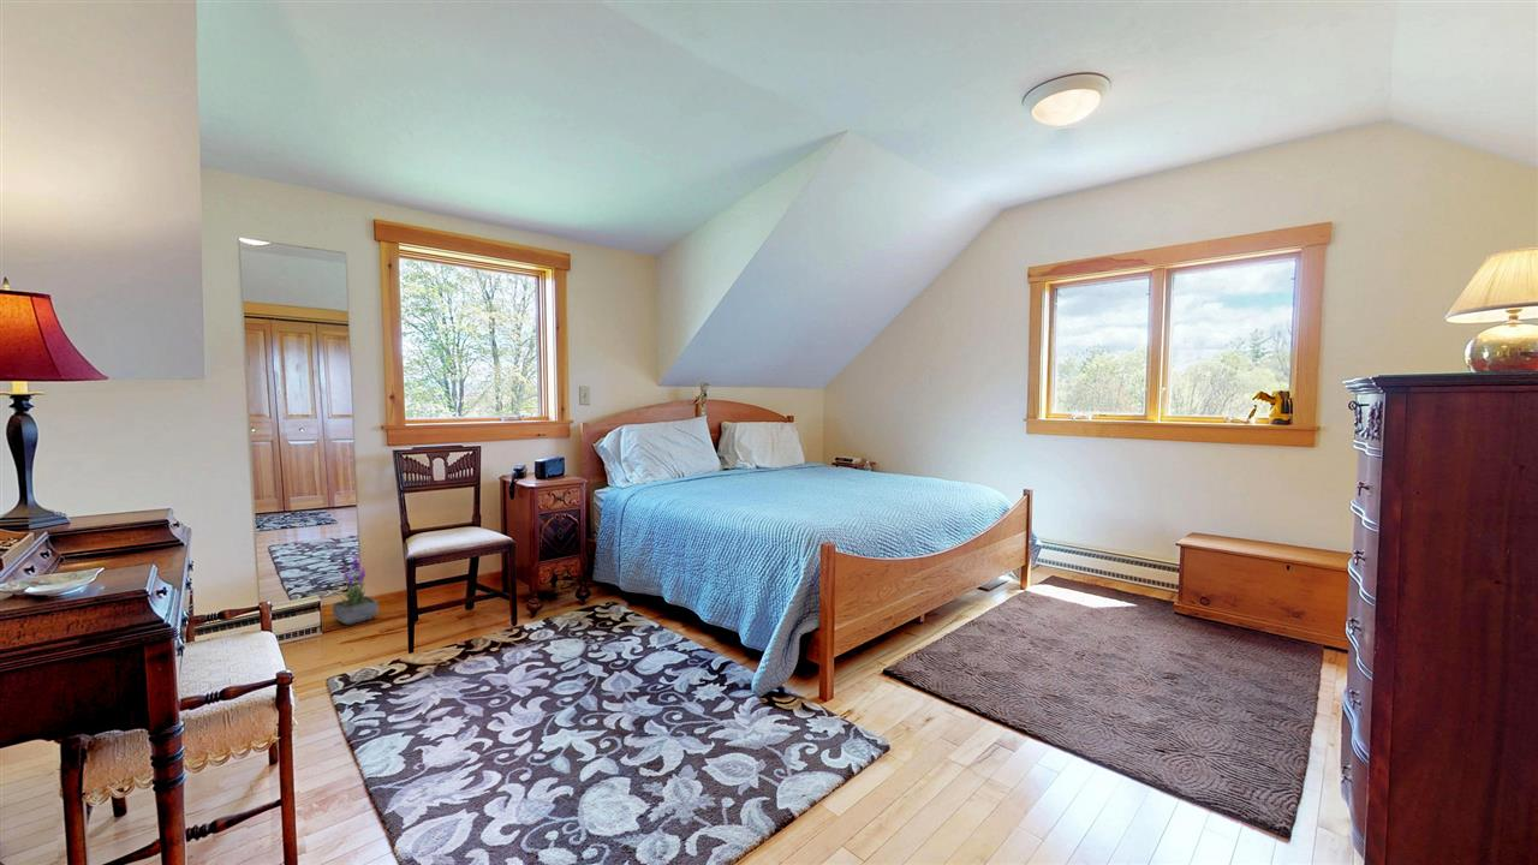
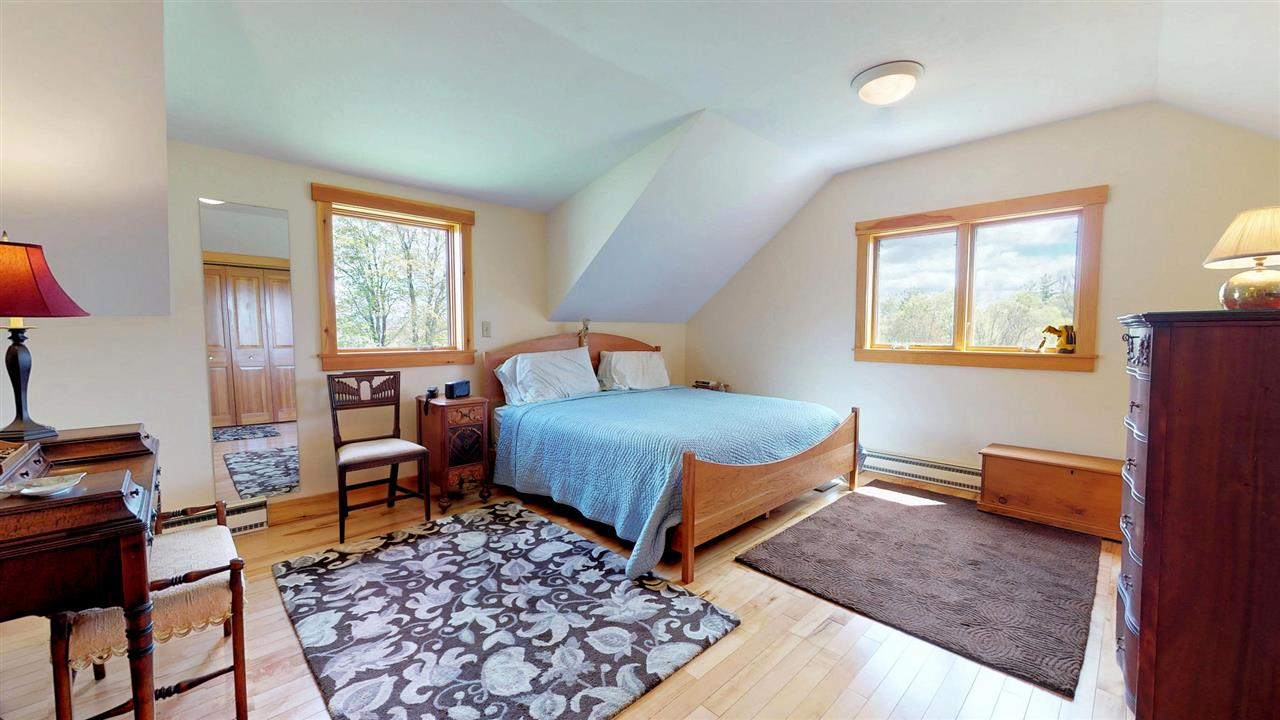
- potted plant (354, 586)
